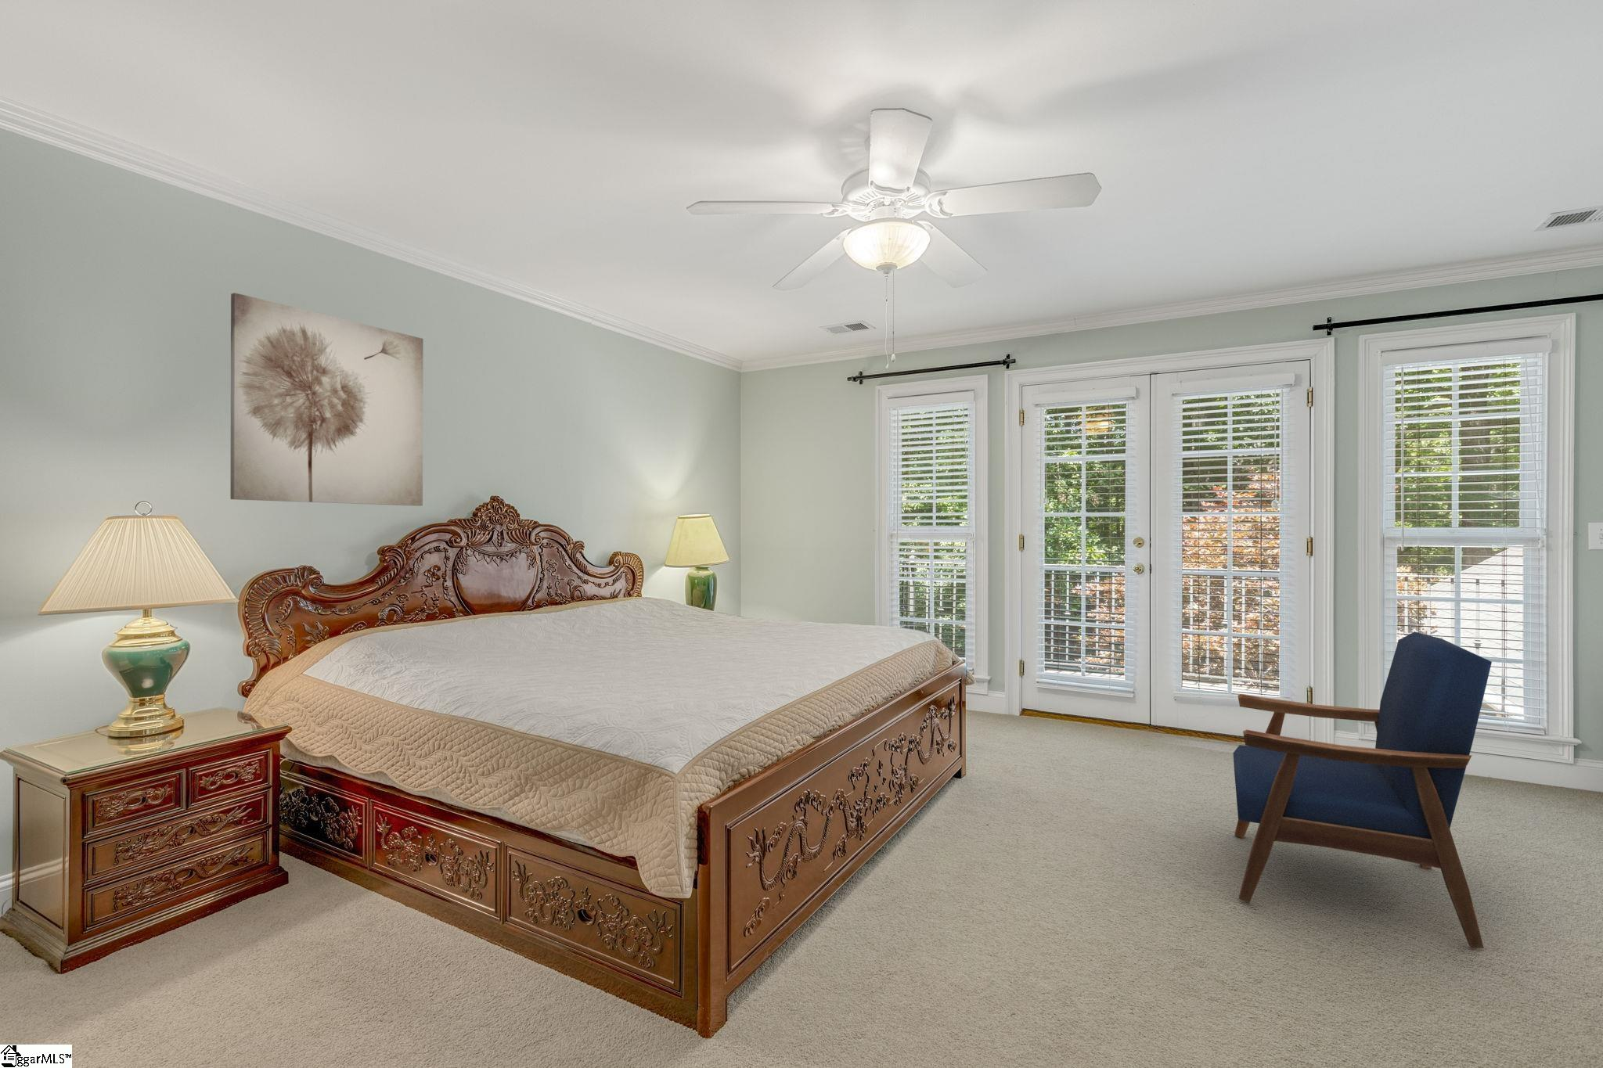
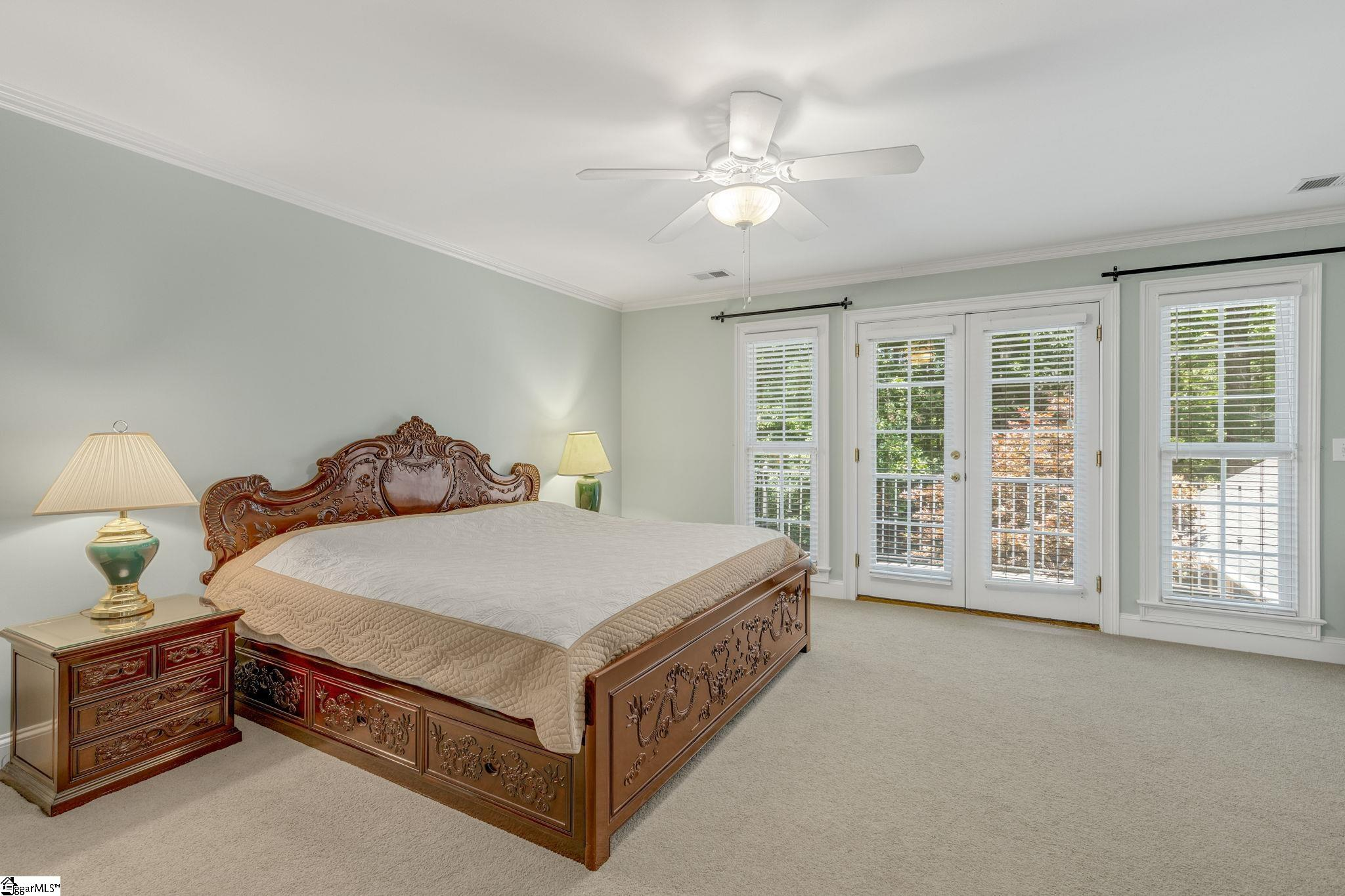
- armchair (1342, 760)
- wall art (336, 410)
